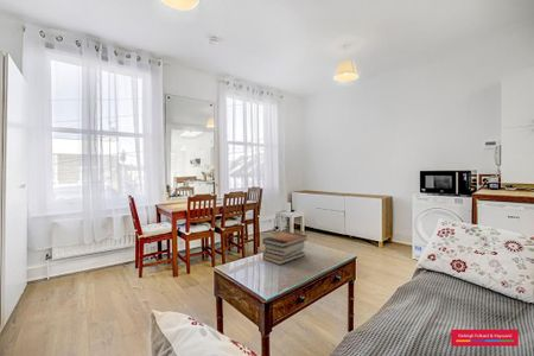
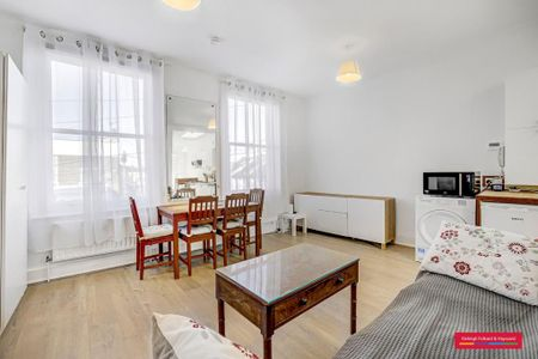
- book stack (285, 247)
